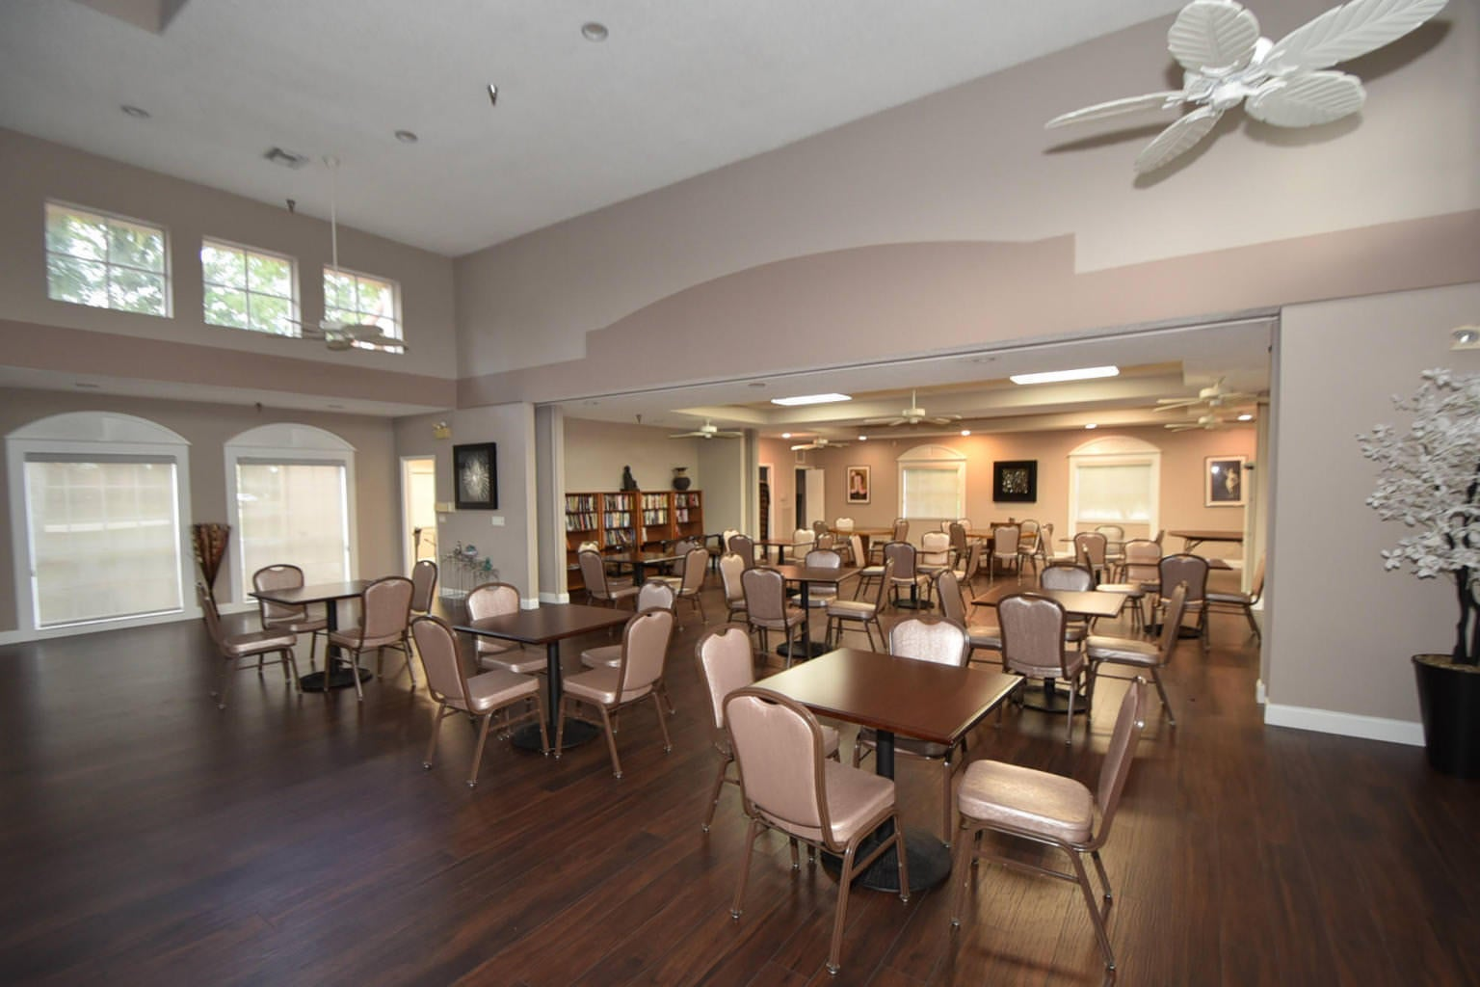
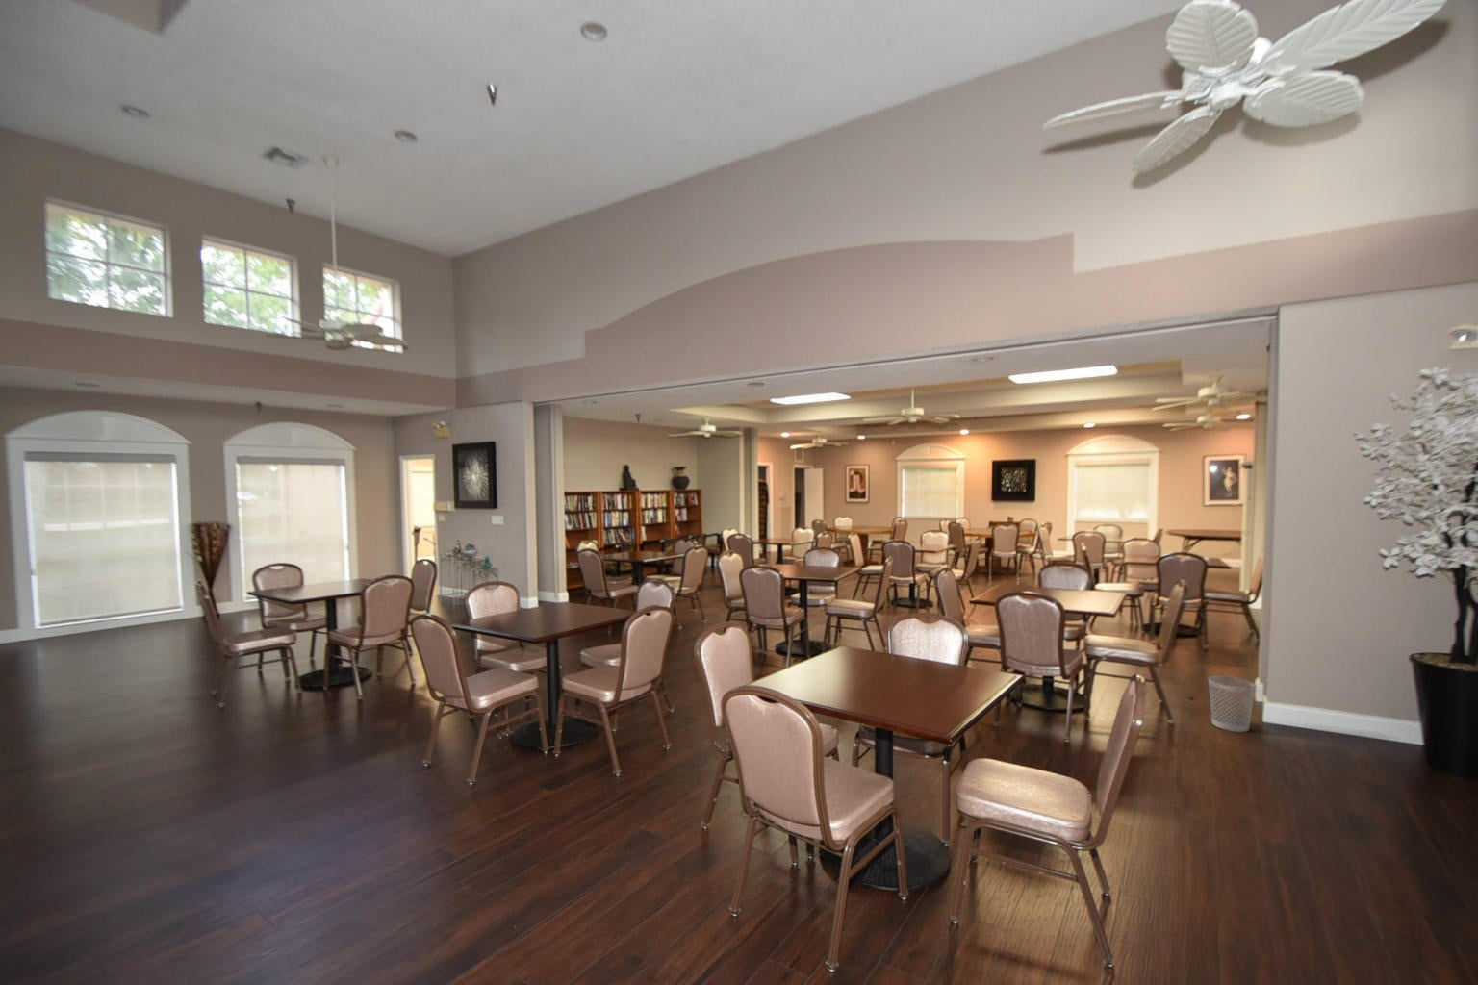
+ wastebasket (1229, 704)
